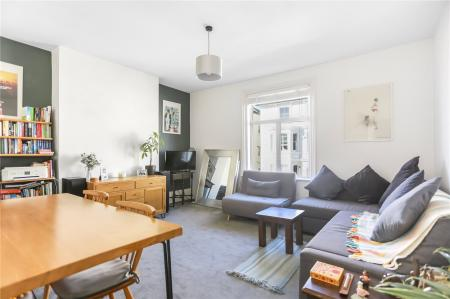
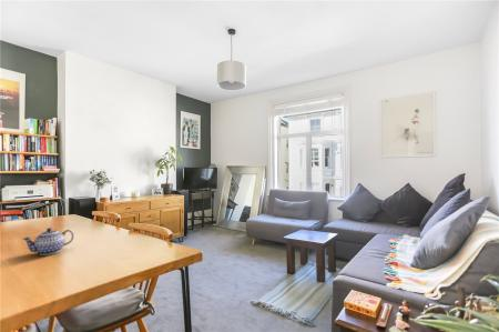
+ teapot (49, 240)
